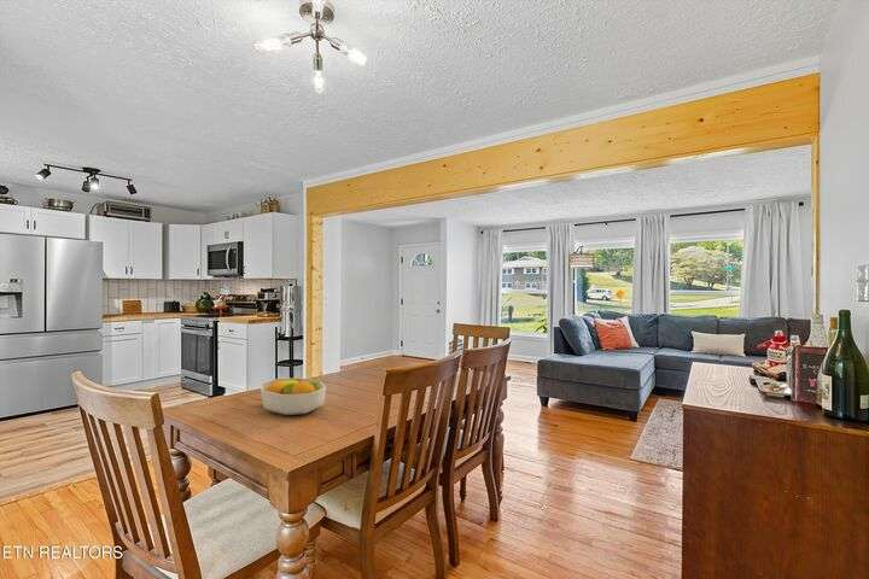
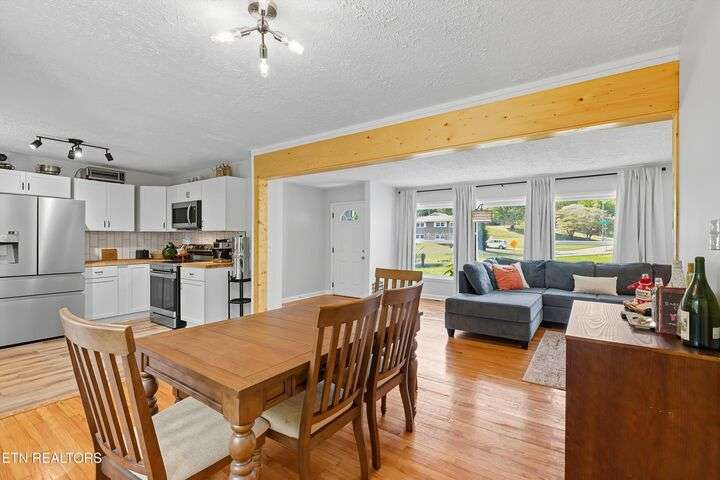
- fruit bowl (292, 391)
